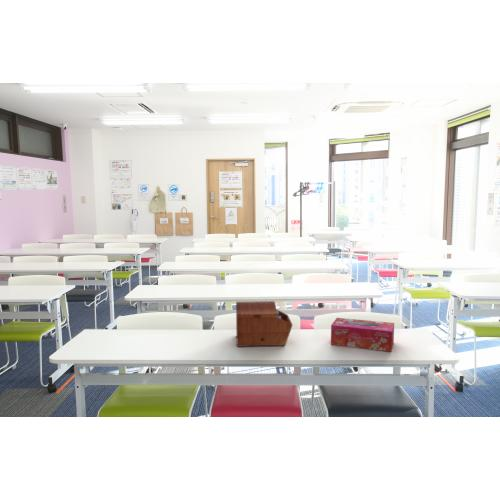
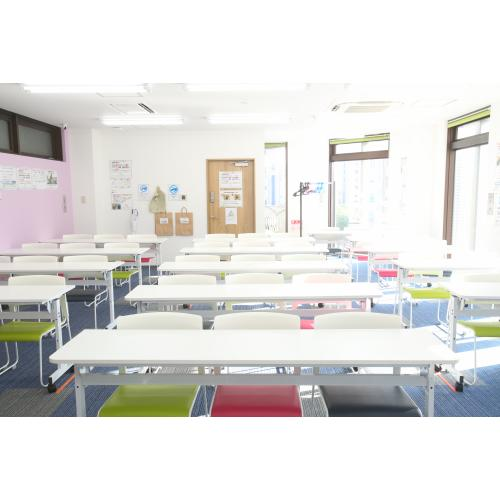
- tissue box (362, 333)
- sewing box (263, 322)
